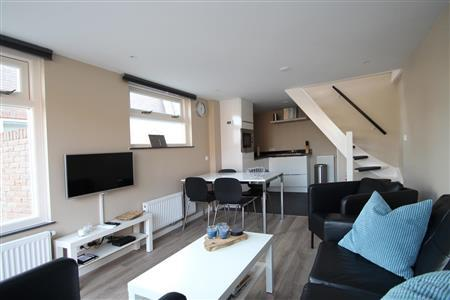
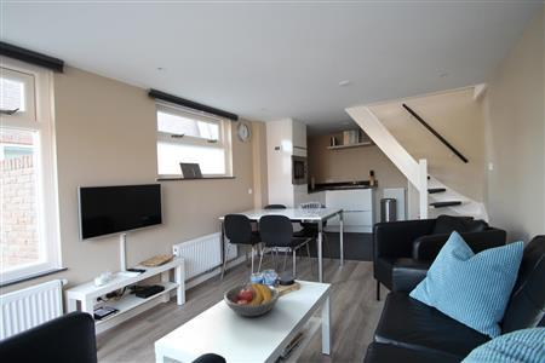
+ fruit bowl (252, 299)
